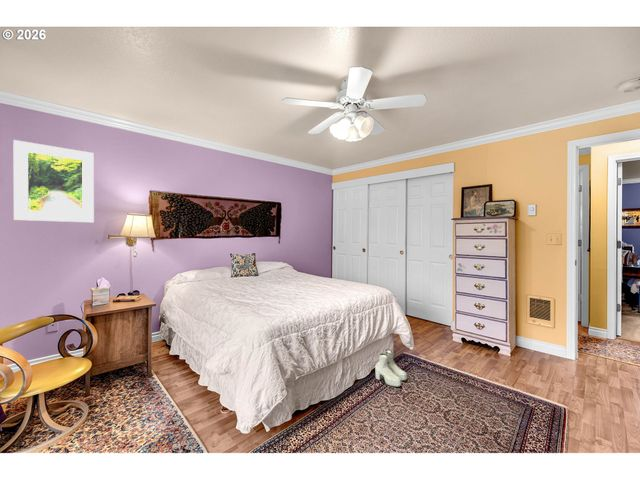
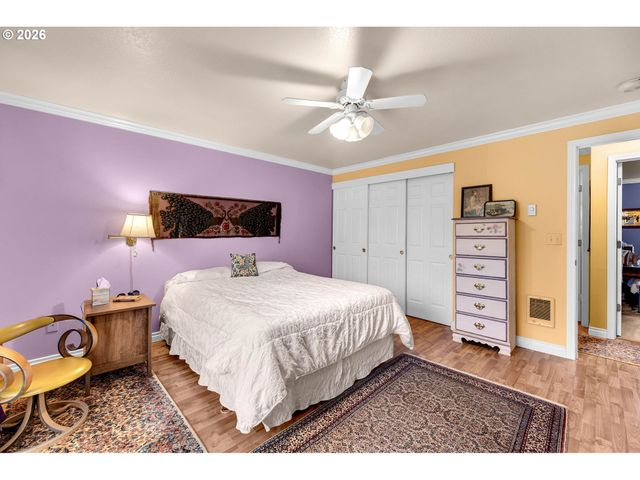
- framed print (56, 184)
- boots (390, 366)
